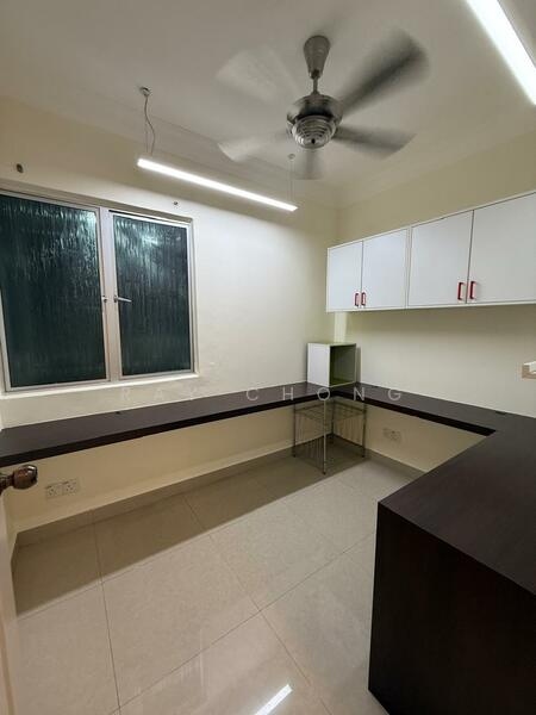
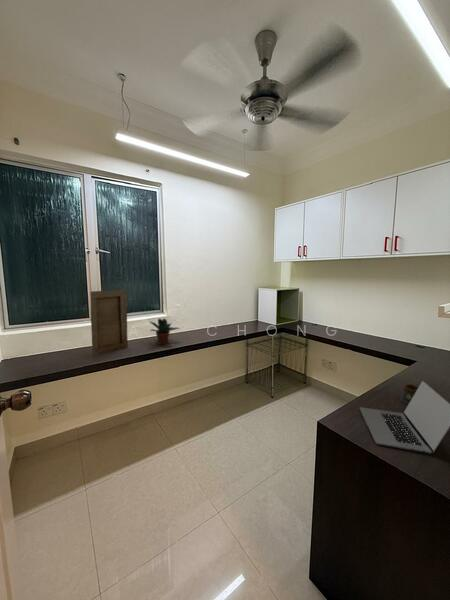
+ potted plant (163, 330)
+ laptop (401, 413)
+ picture frame (110, 321)
+ mug (414, 393)
